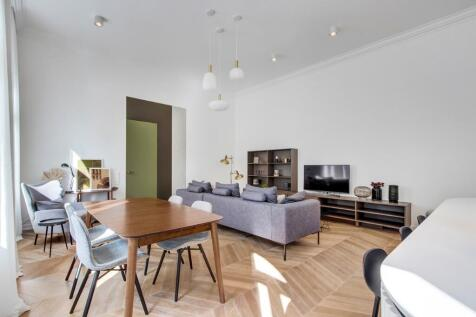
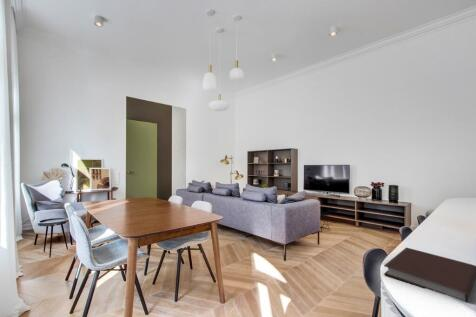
+ notebook (430, 270)
